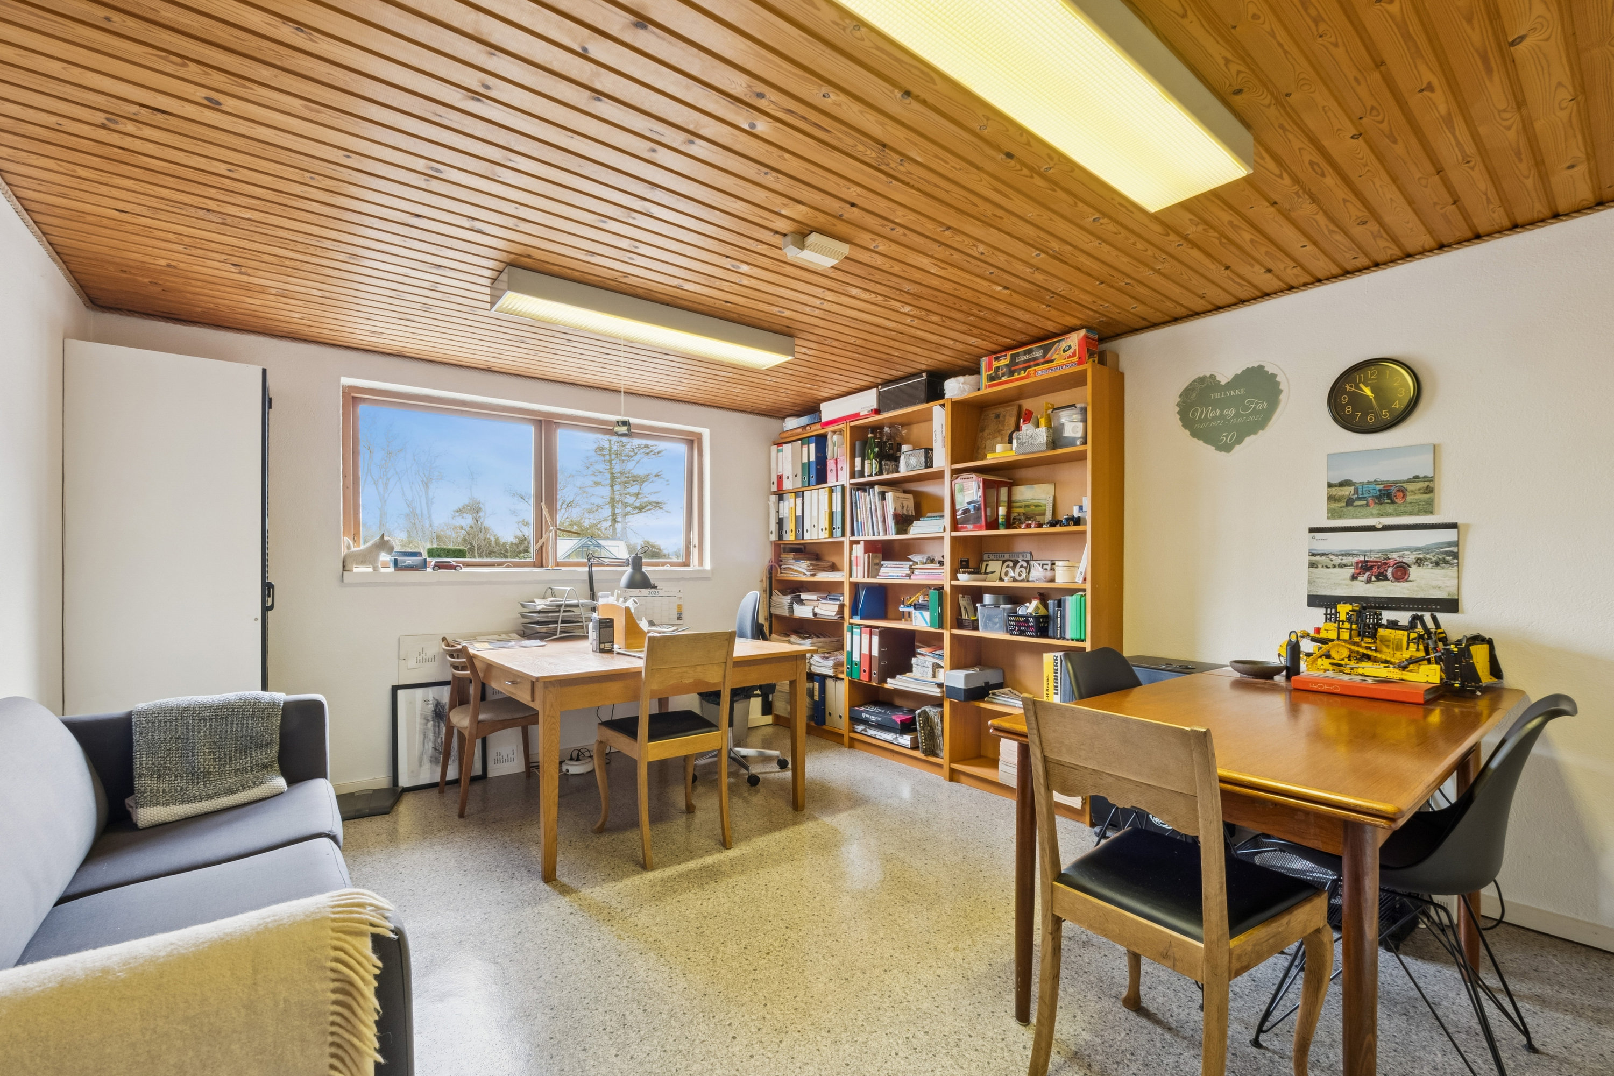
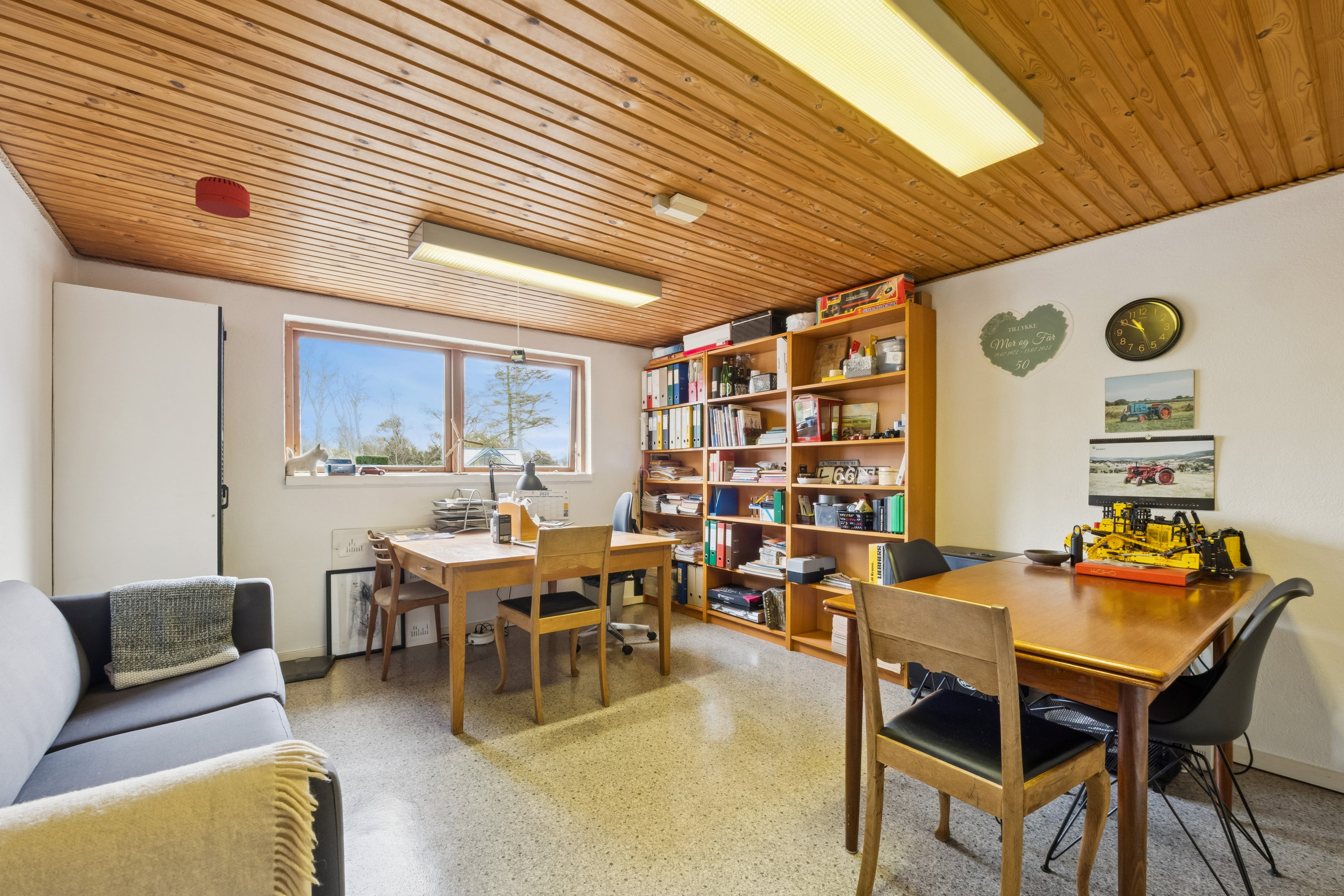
+ smoke detector (223, 197)
